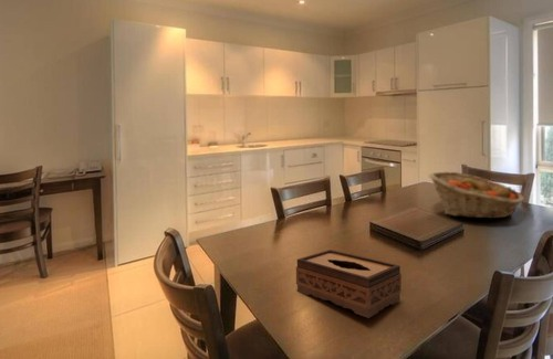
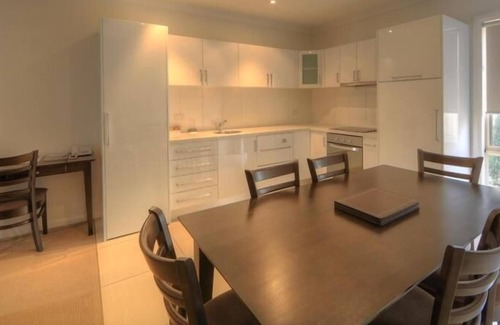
- tissue box (346, 278)
- fruit basket (473, 192)
